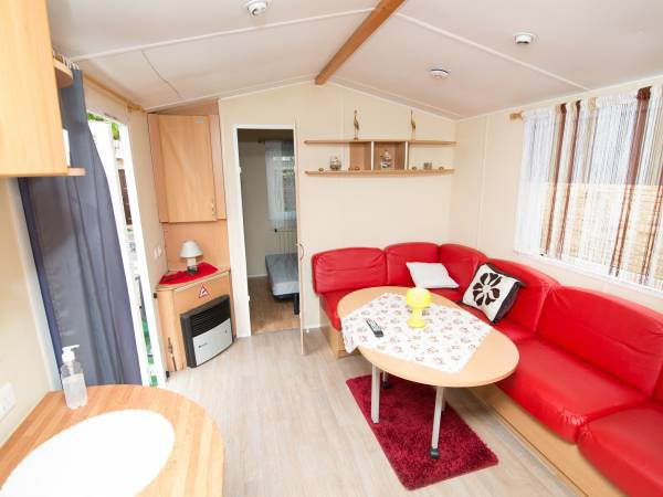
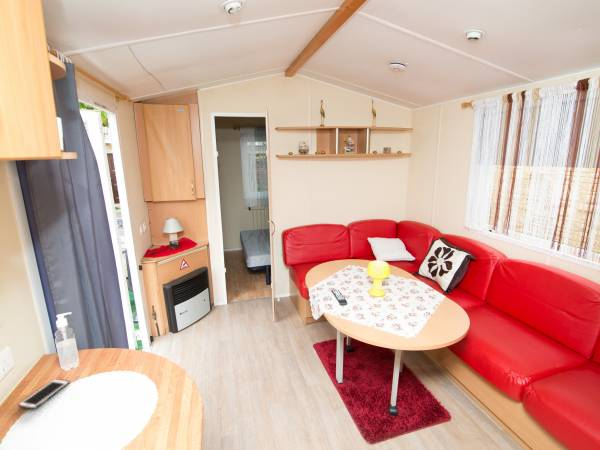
+ cell phone (45, 393)
